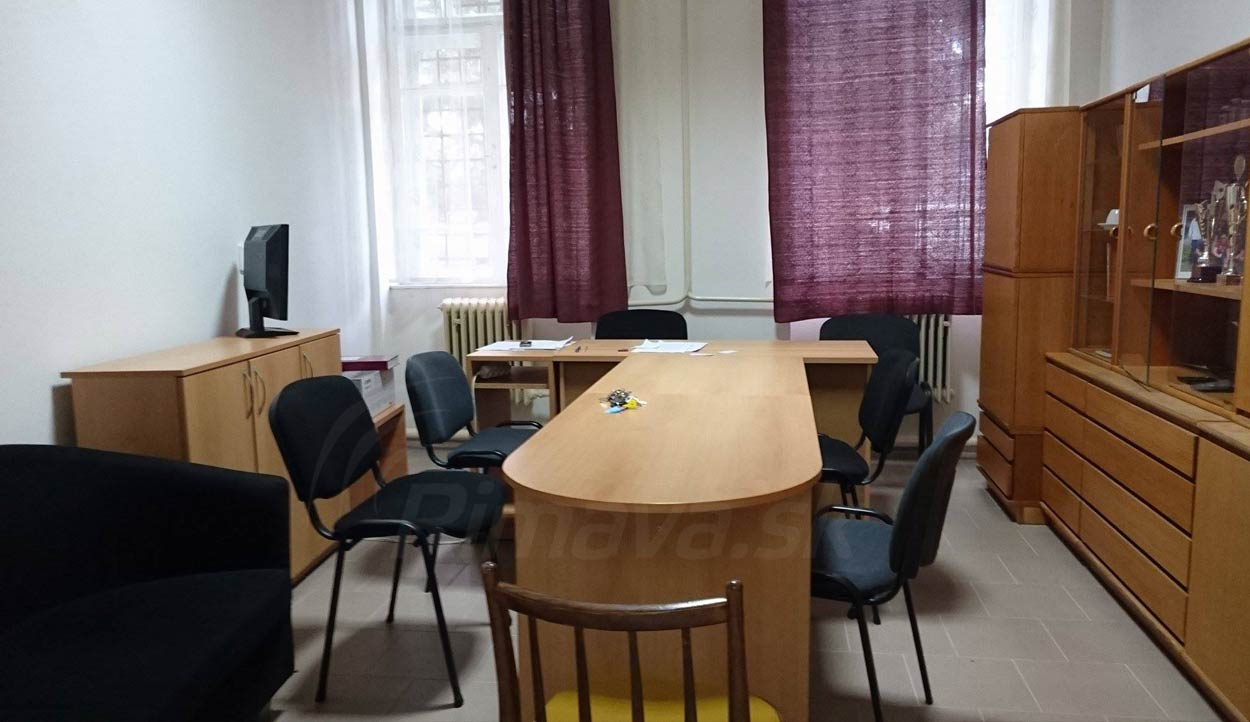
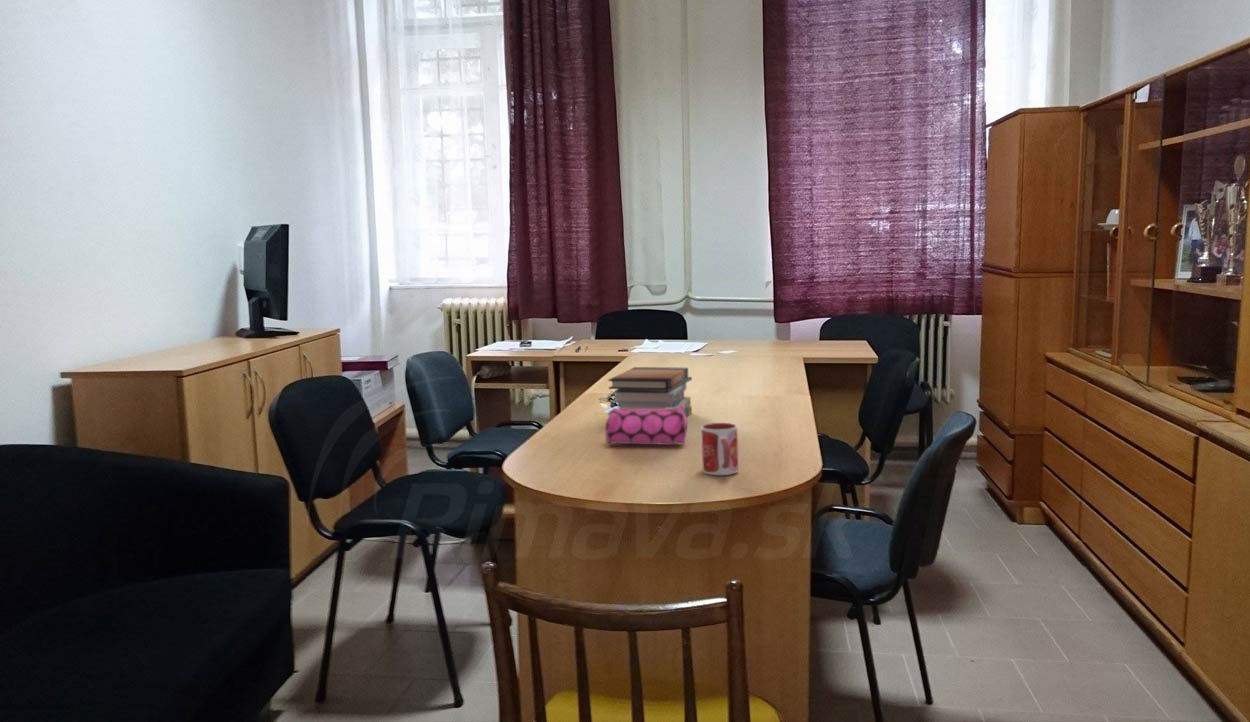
+ book stack (651, 397)
+ mug (720, 450)
+ pencil case (646, 424)
